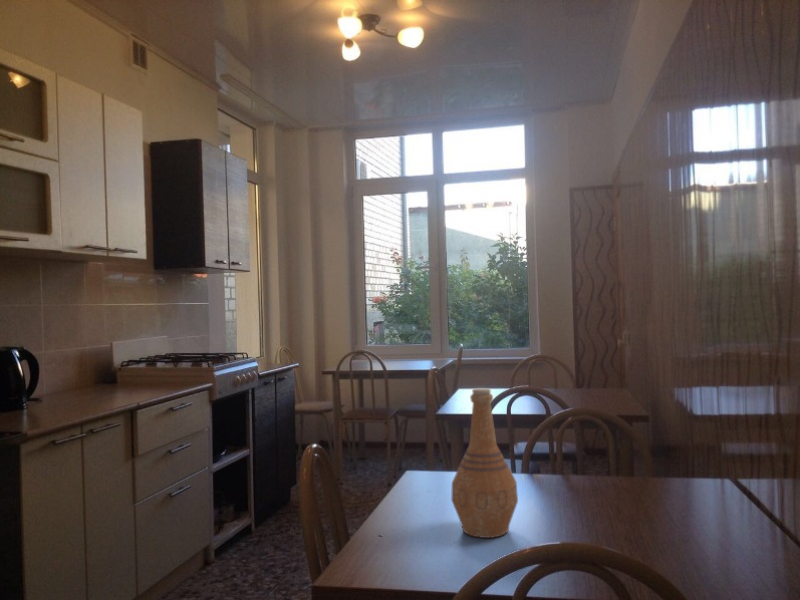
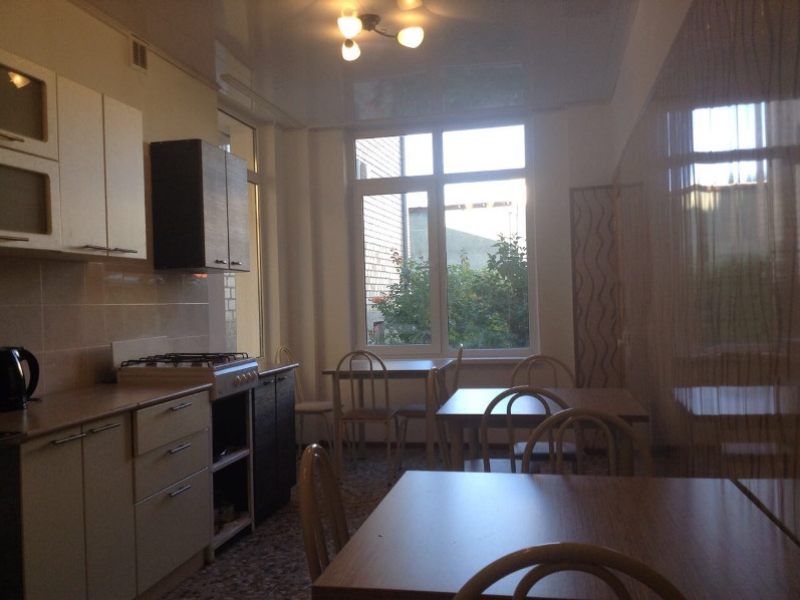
- vase (483, 459)
